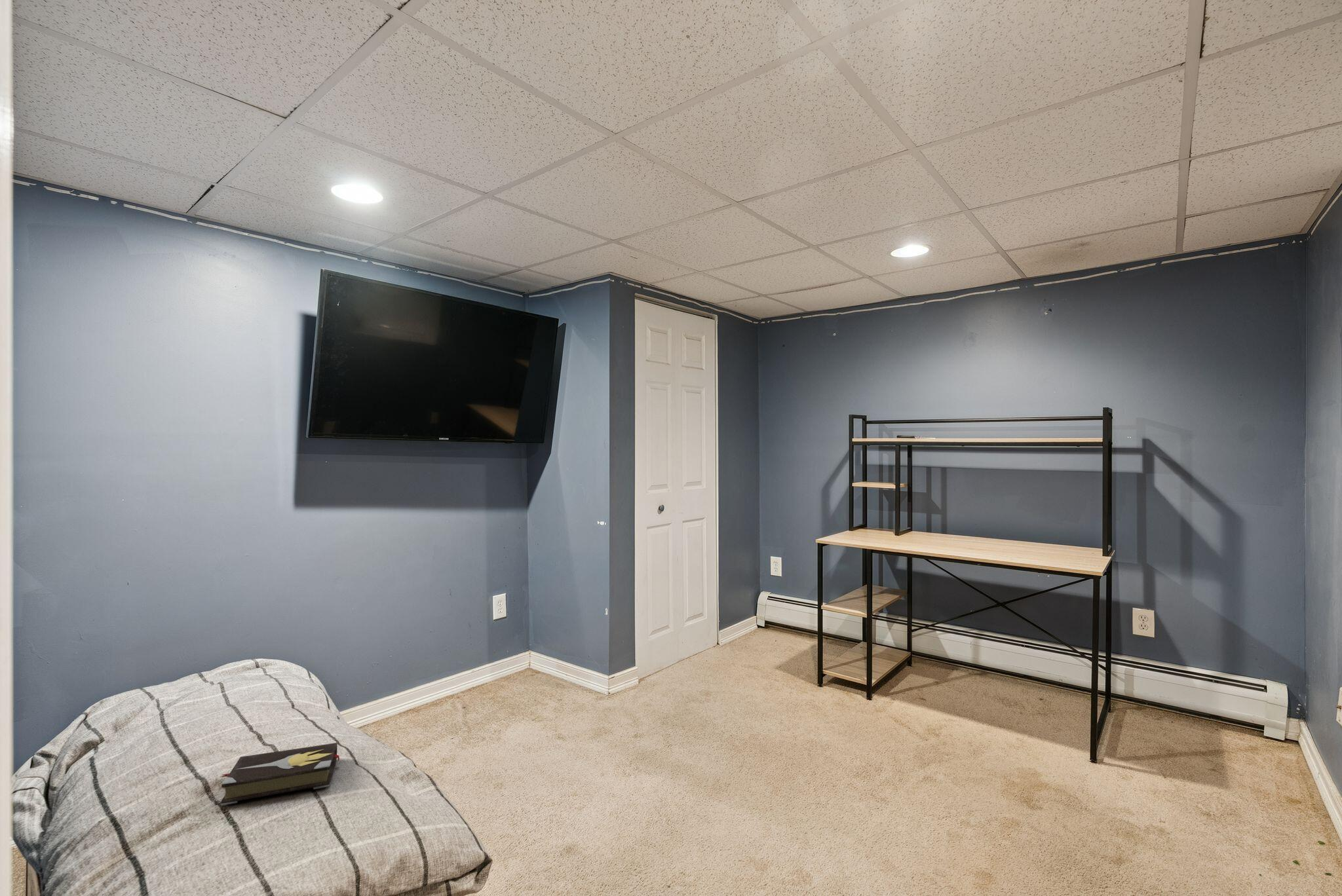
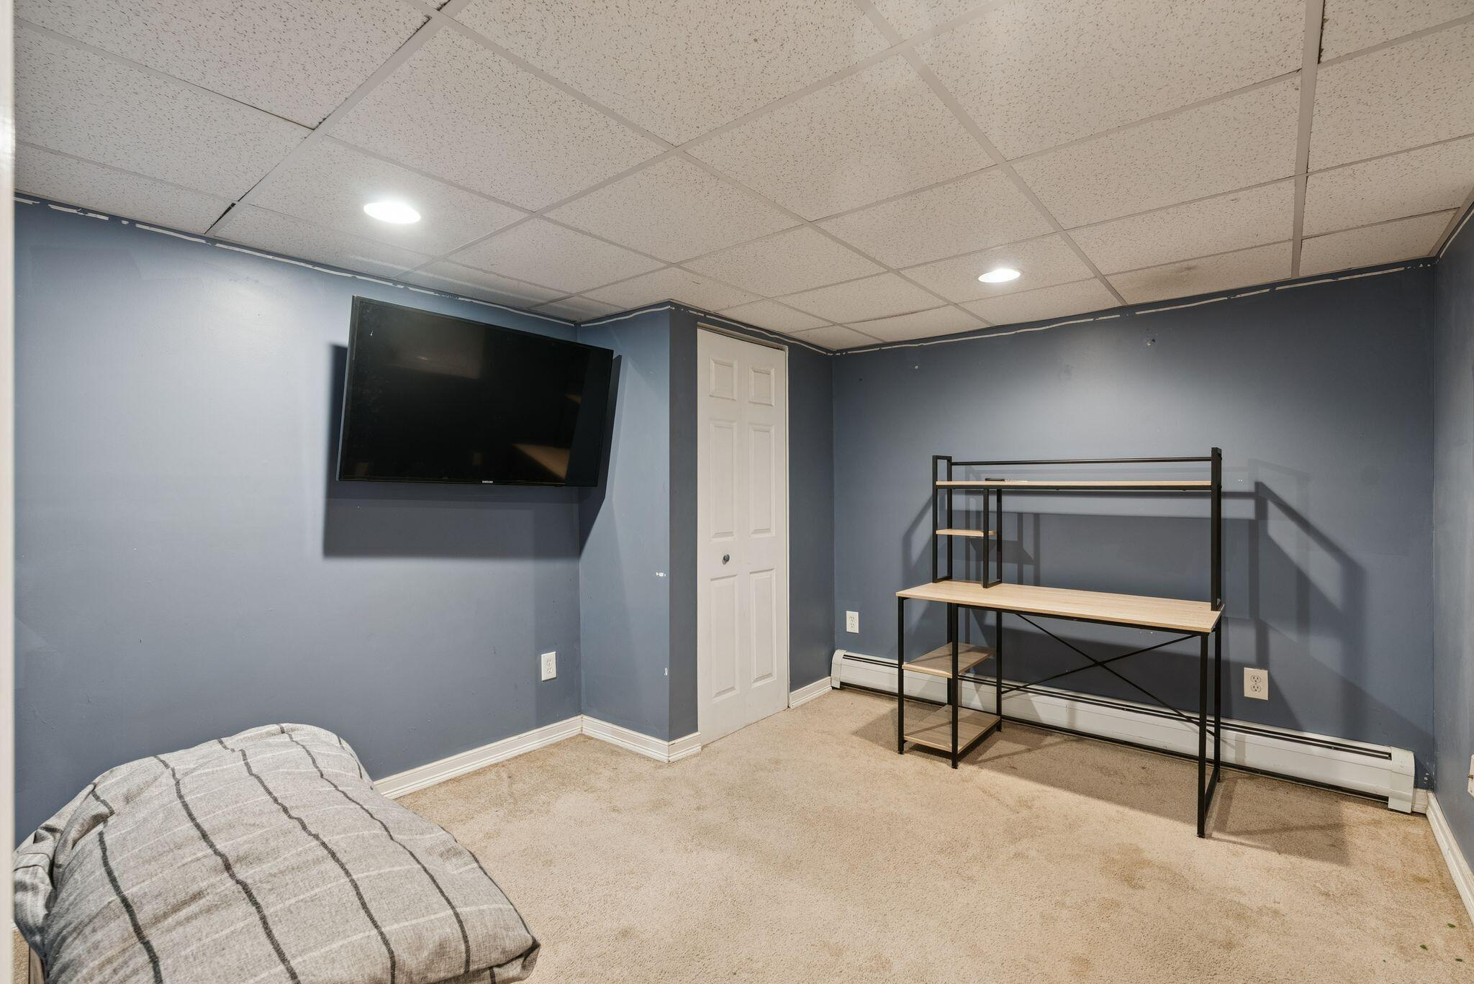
- hardback book (283, 769)
